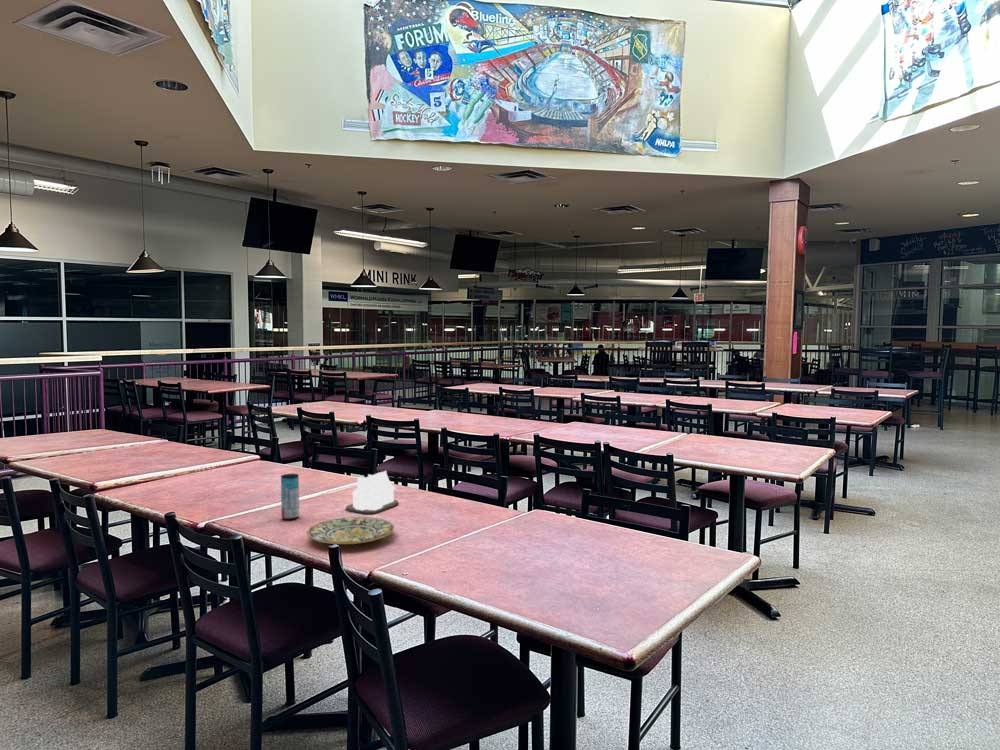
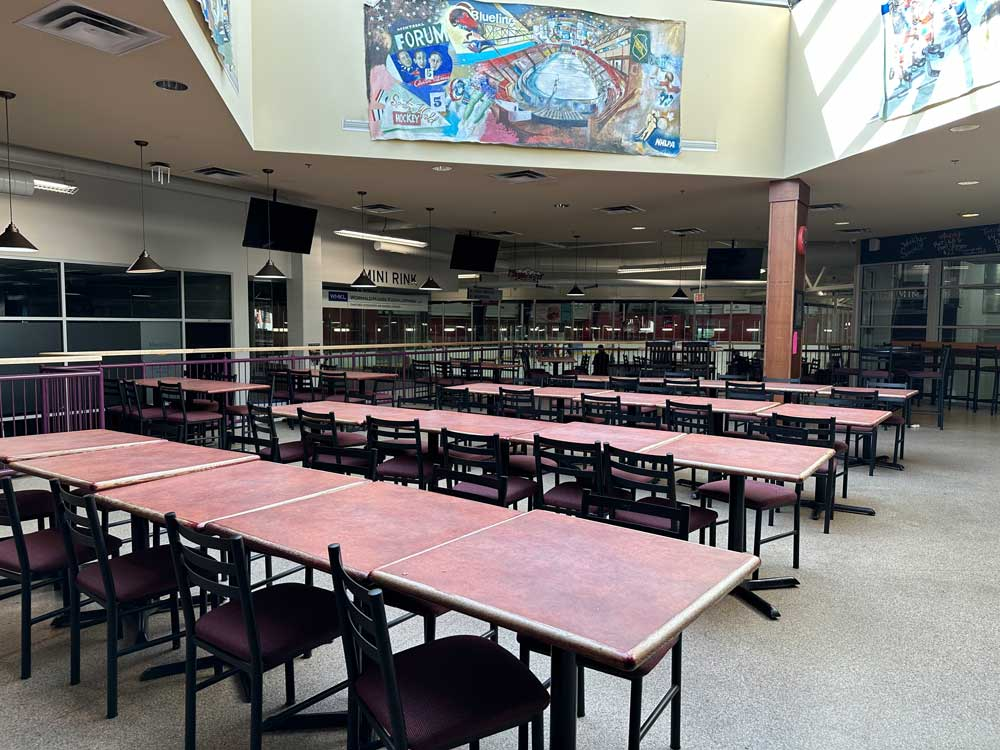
- plate (351, 533)
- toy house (372, 489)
- beverage can (290, 496)
